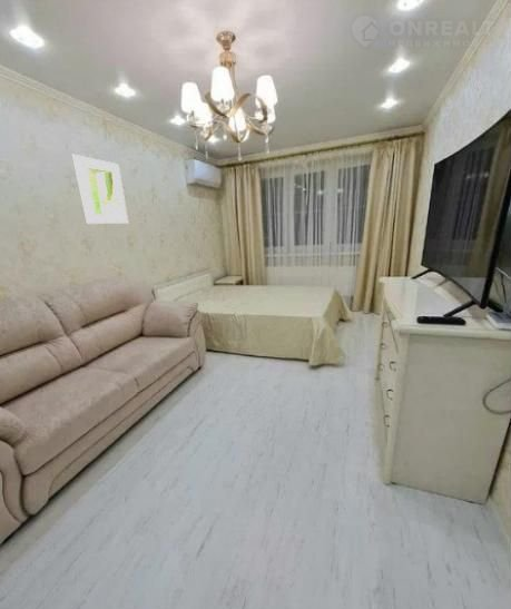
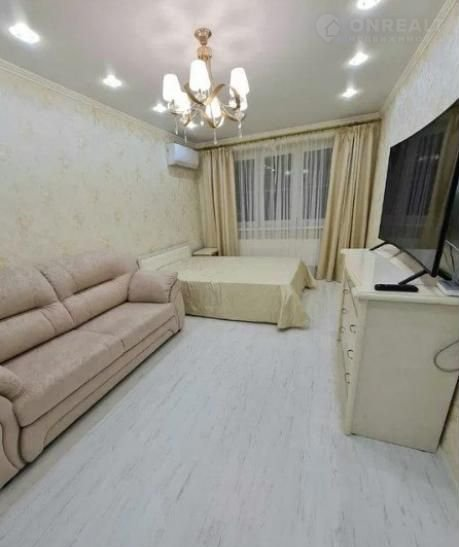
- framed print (102, 191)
